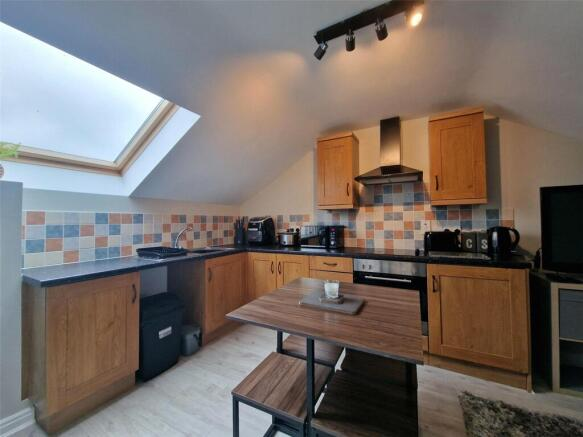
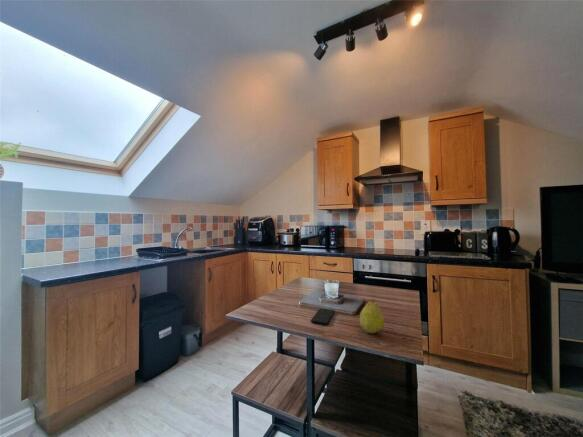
+ smartphone (323, 316)
+ fruit (372, 315)
